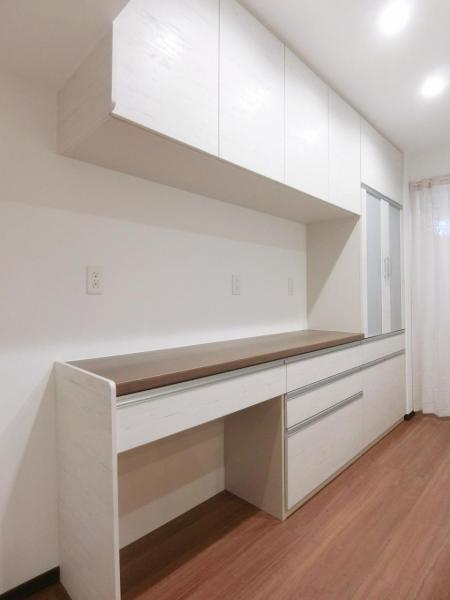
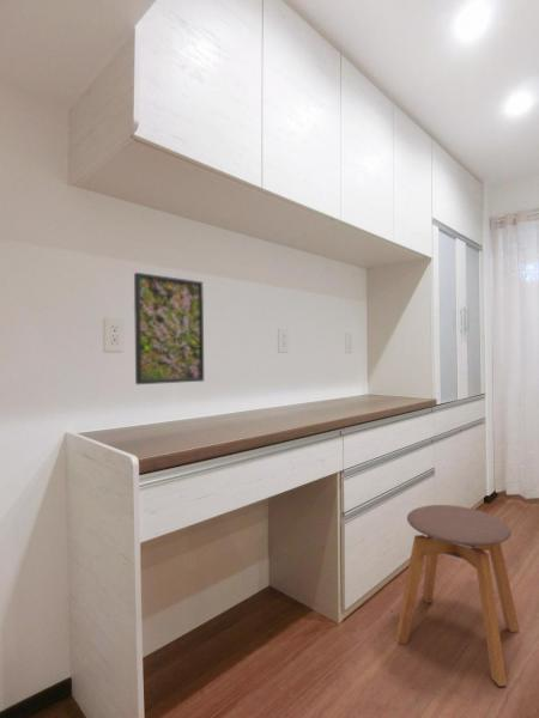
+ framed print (170, 329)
+ stool (468, 562)
